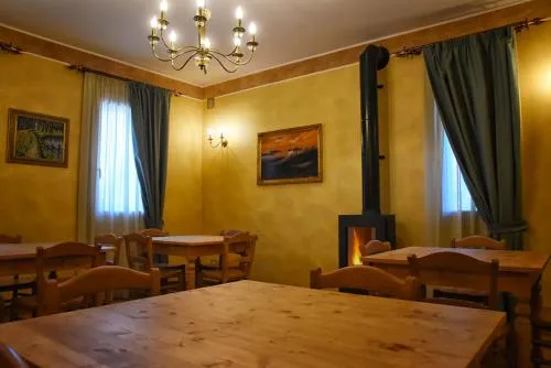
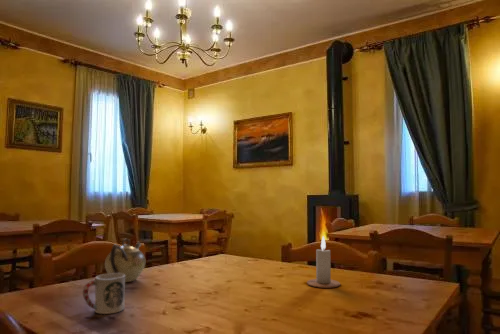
+ candle (323, 259)
+ teapot (126, 258)
+ cup (103, 293)
